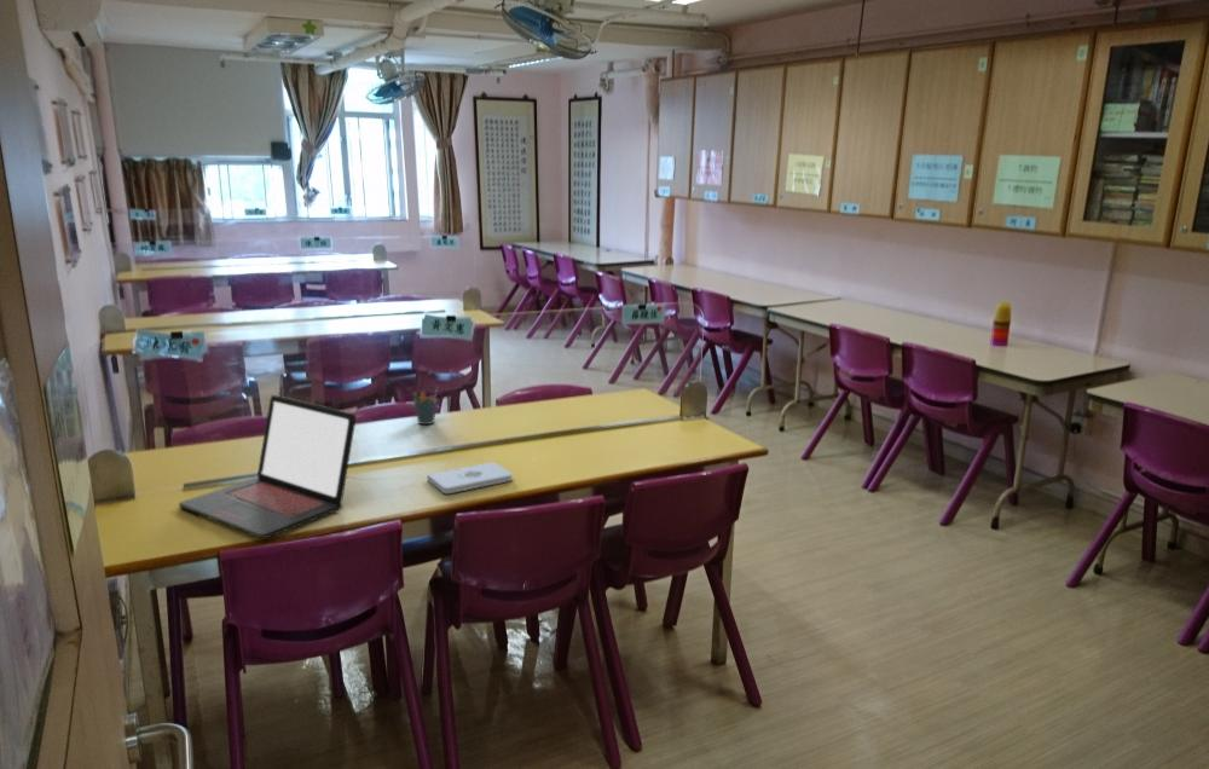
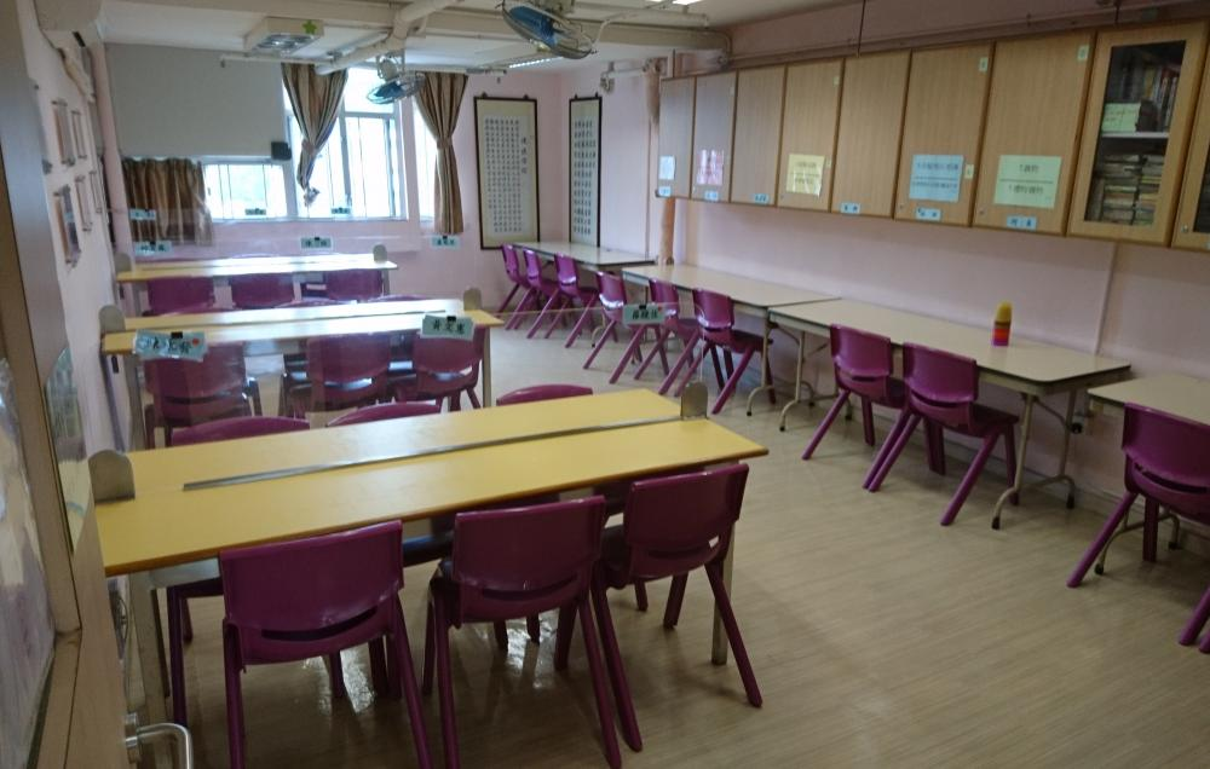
- pen holder (424, 404)
- laptop (267, 461)
- notepad (470, 476)
